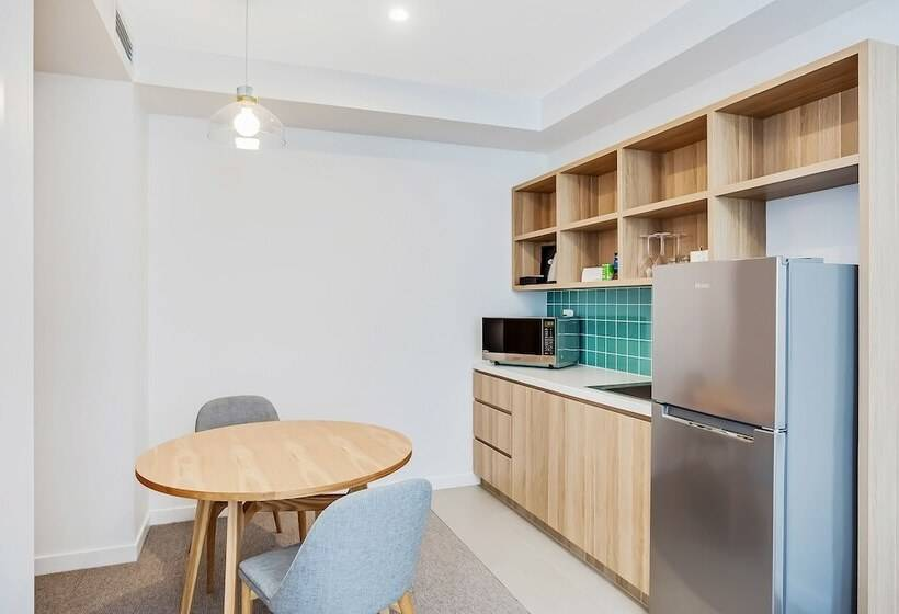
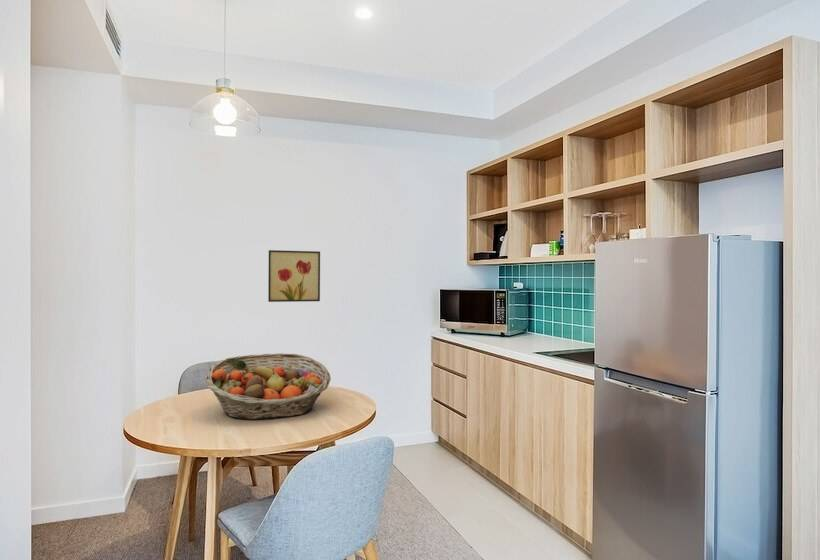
+ wall art (294, 276)
+ fruit basket (269, 384)
